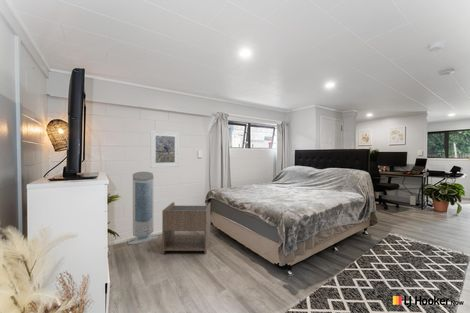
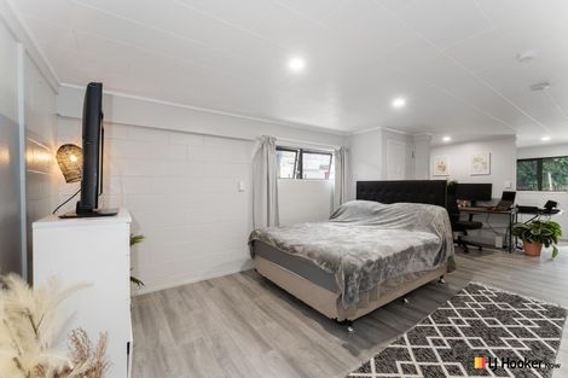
- air purifier (143, 205)
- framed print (165, 149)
- nightstand (188, 225)
